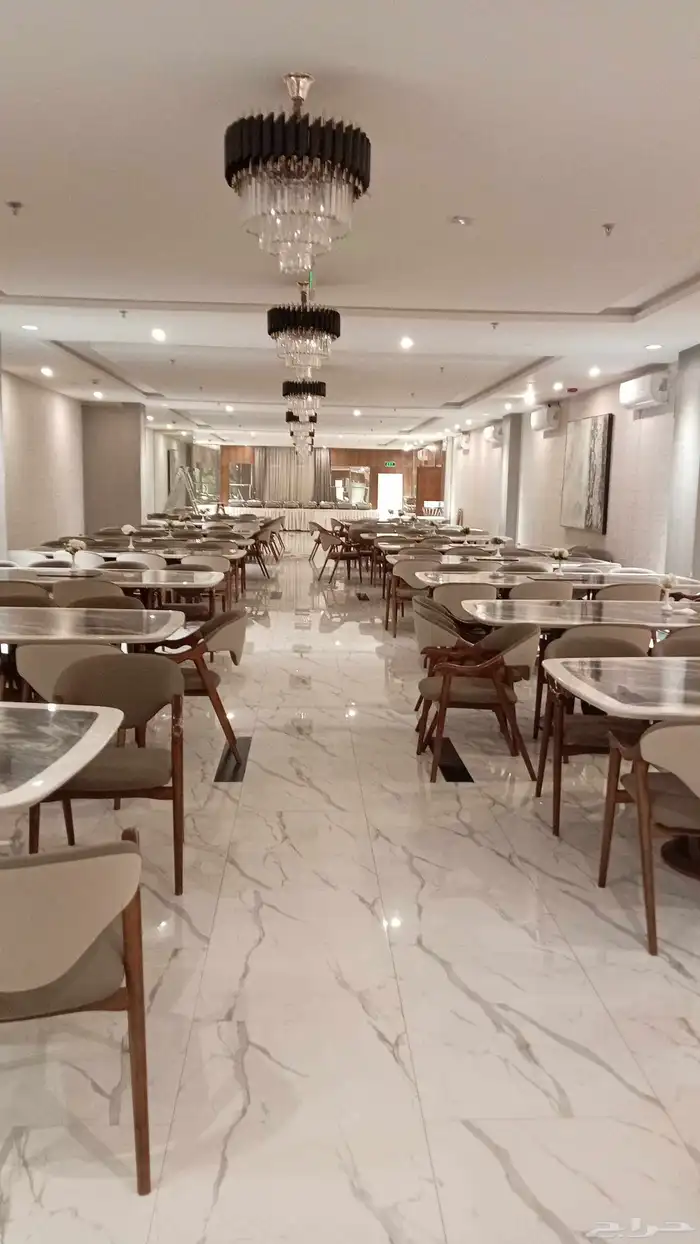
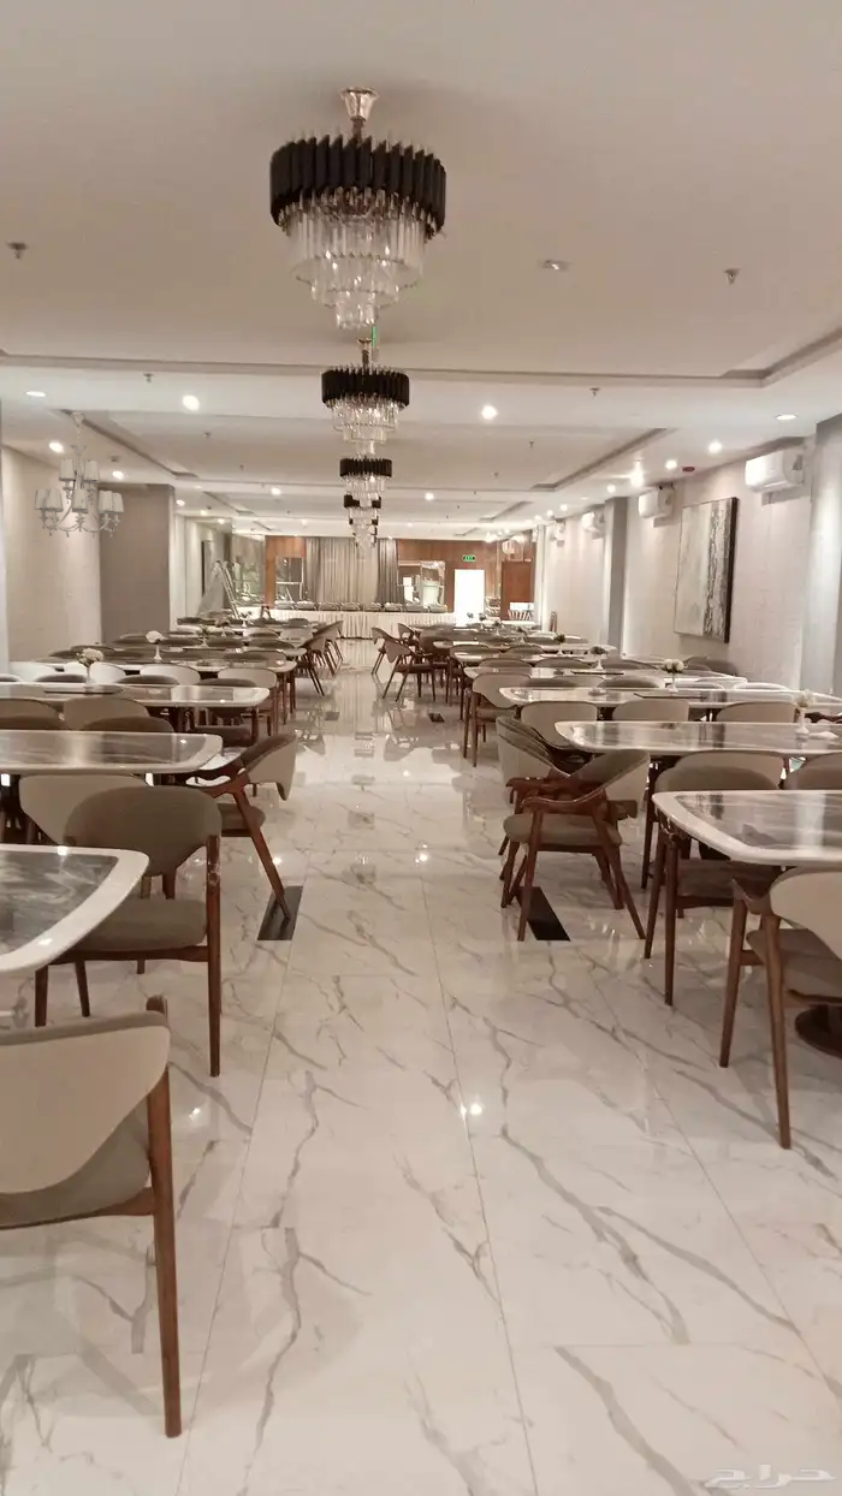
+ chandelier (77, 475)
